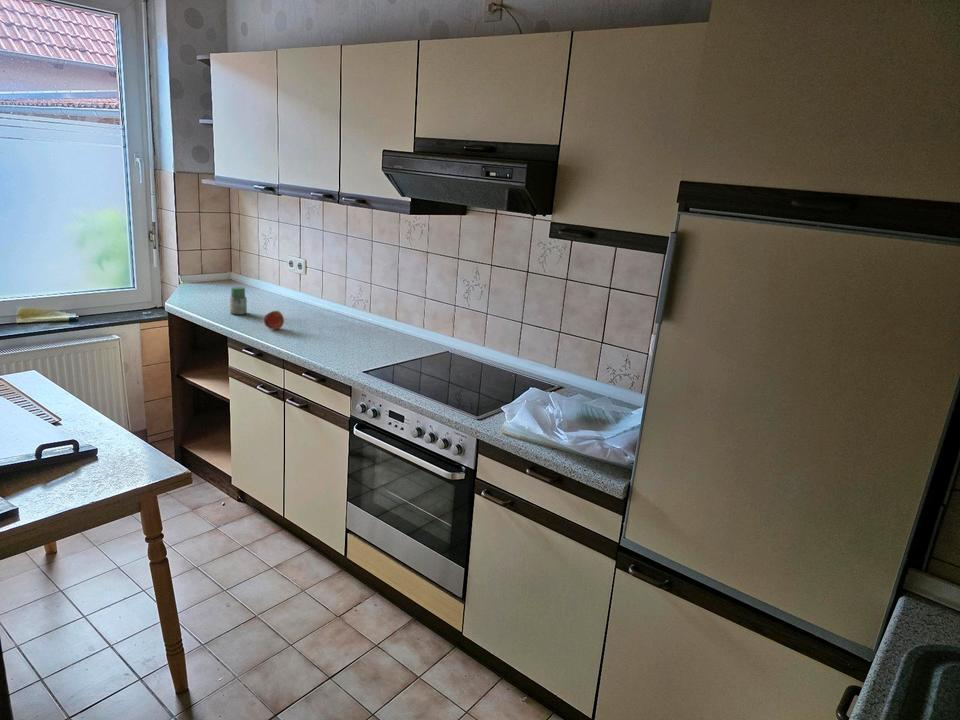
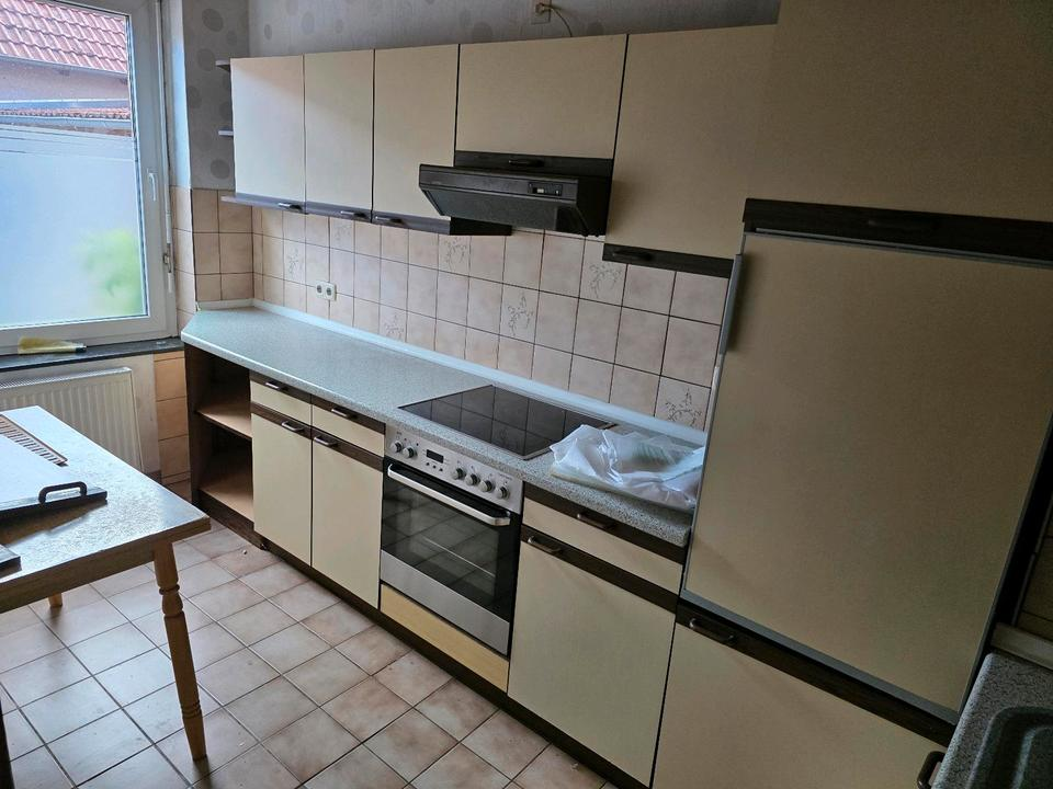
- jar (238, 300)
- apple (274, 319)
